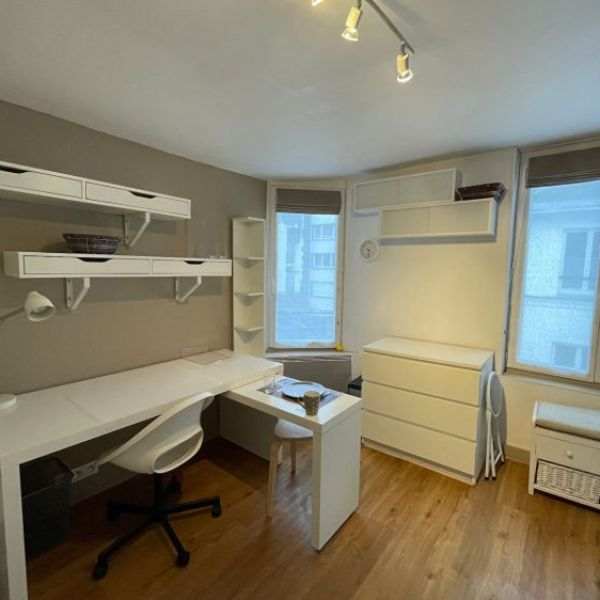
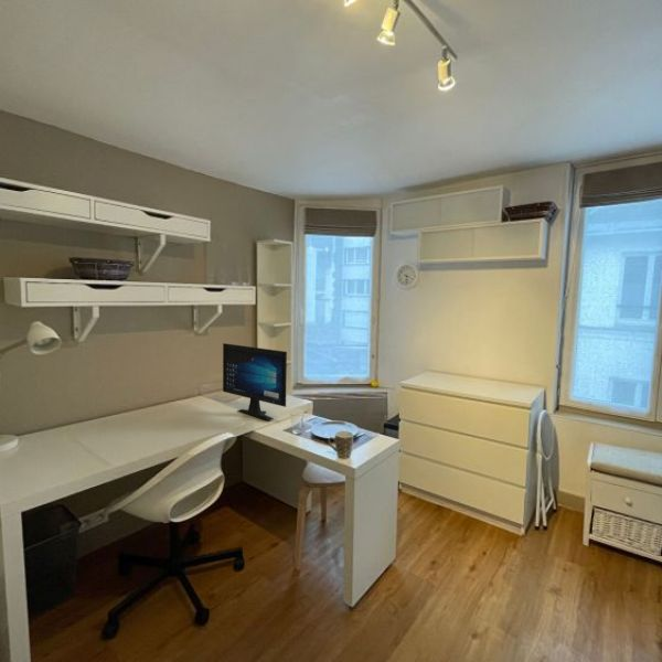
+ computer monitor (258, 380)
